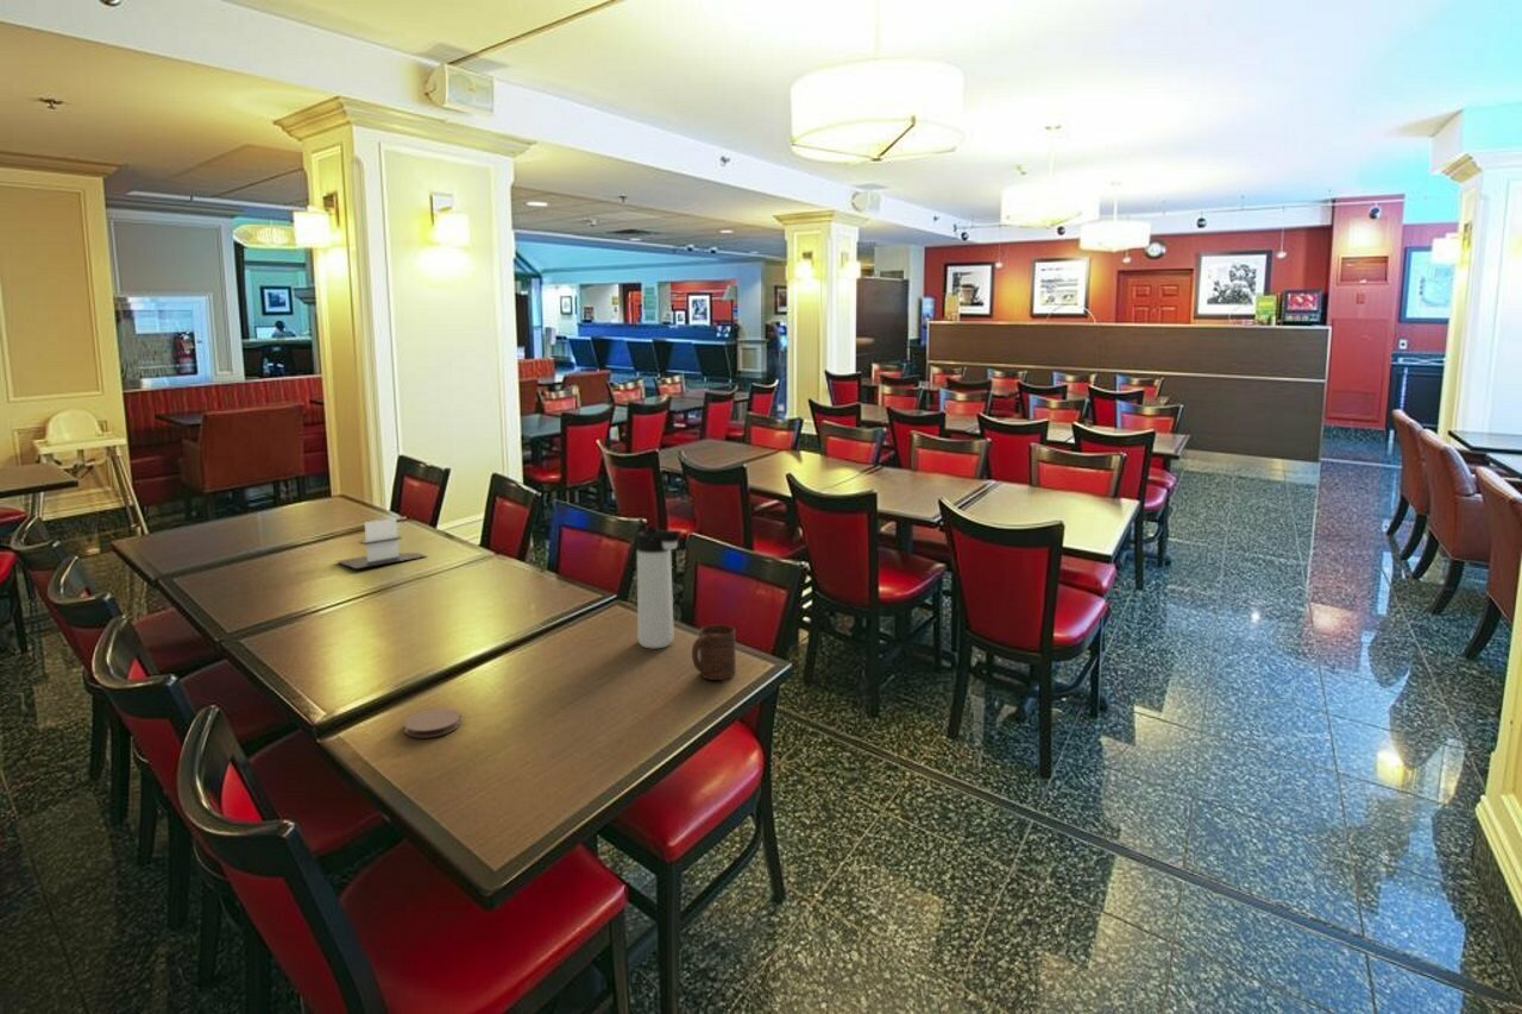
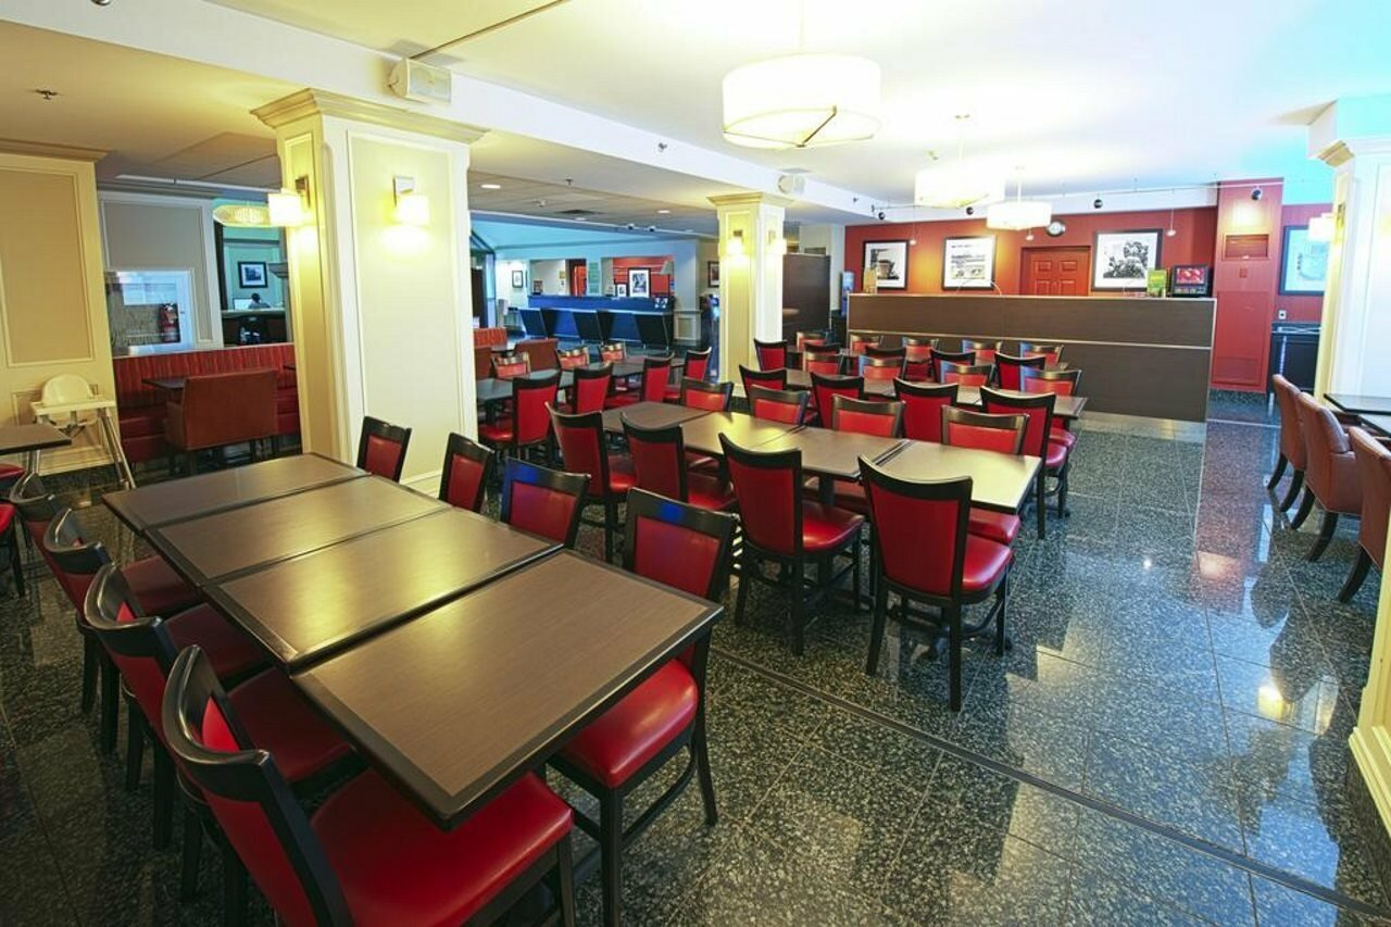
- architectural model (380, 540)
- coaster (433, 722)
- cup (715, 654)
- thermos bottle (660, 587)
